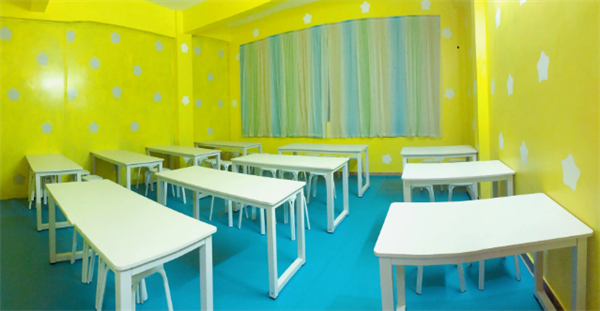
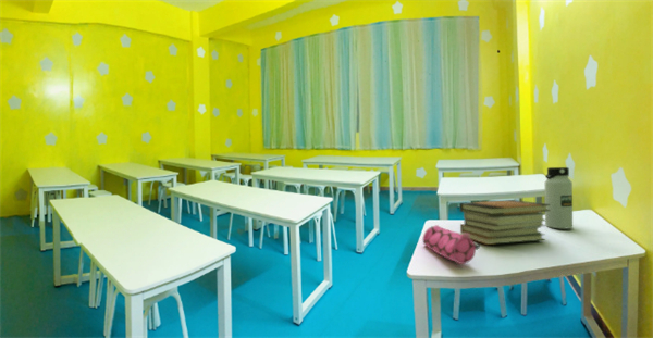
+ book stack (503, 221)
+ water bottle (558, 197)
+ pencil case (447, 241)
